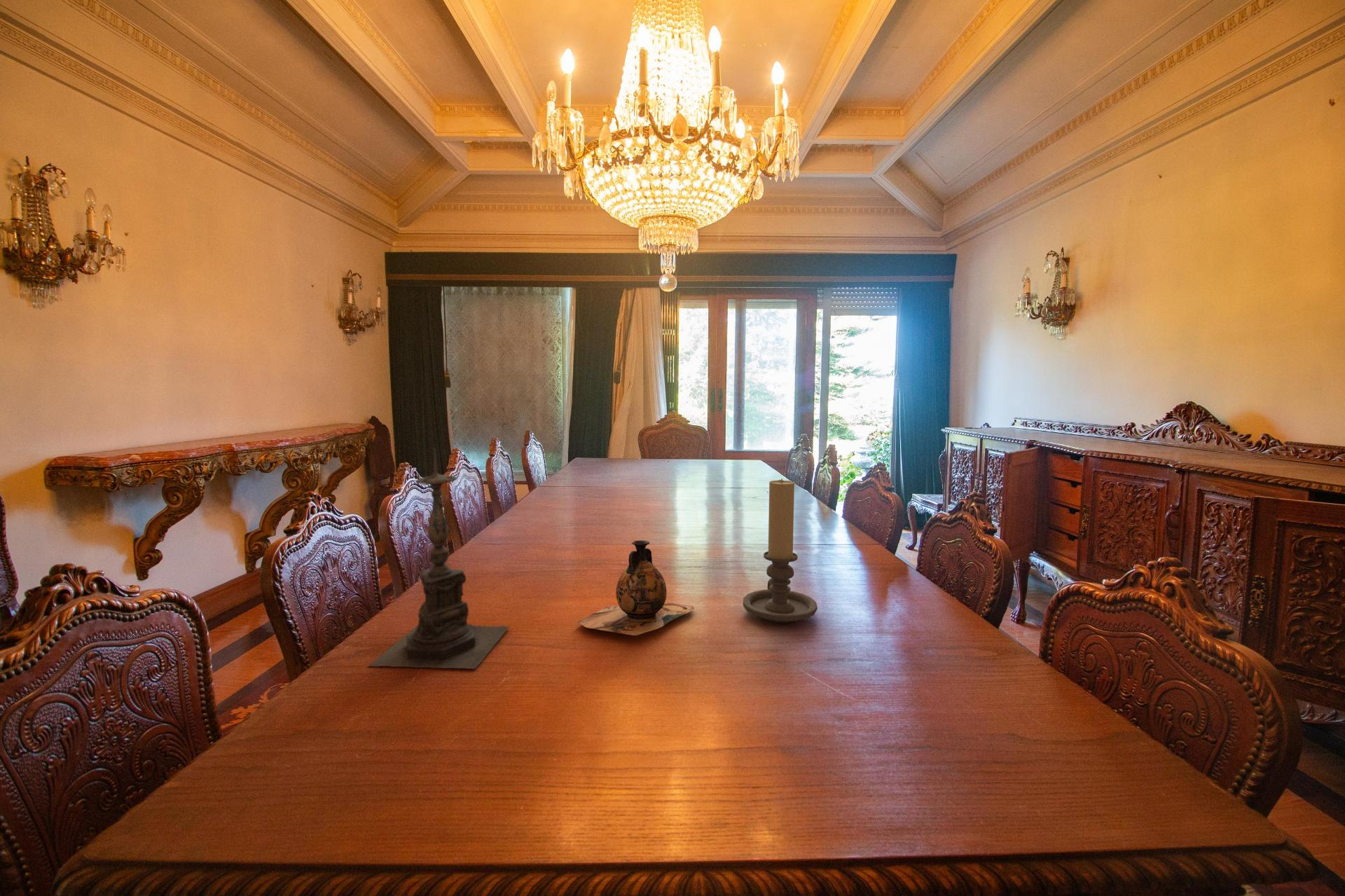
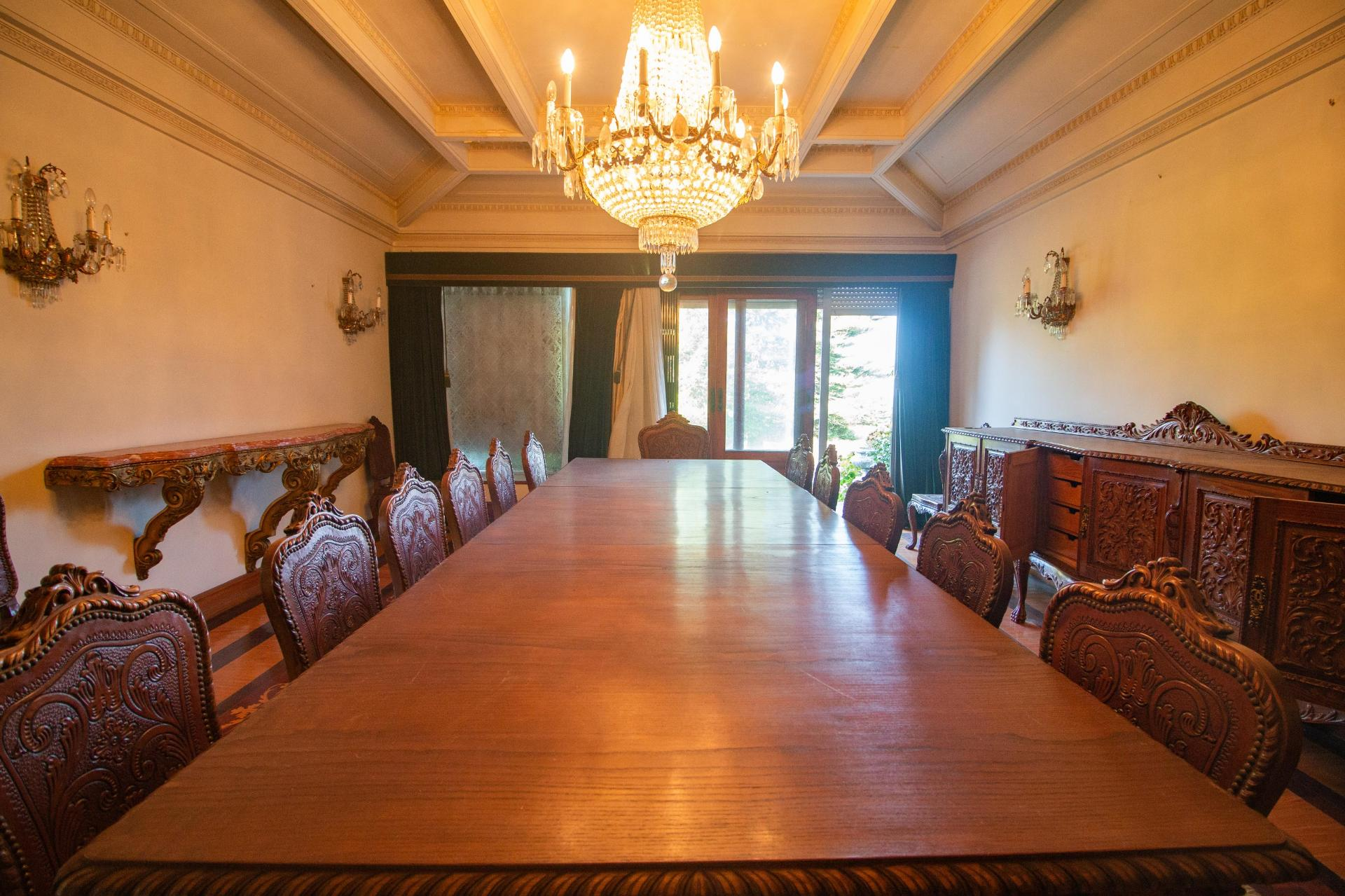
- candle holder (779, 545)
- candle holder (441, 548)
- vase (637, 580)
